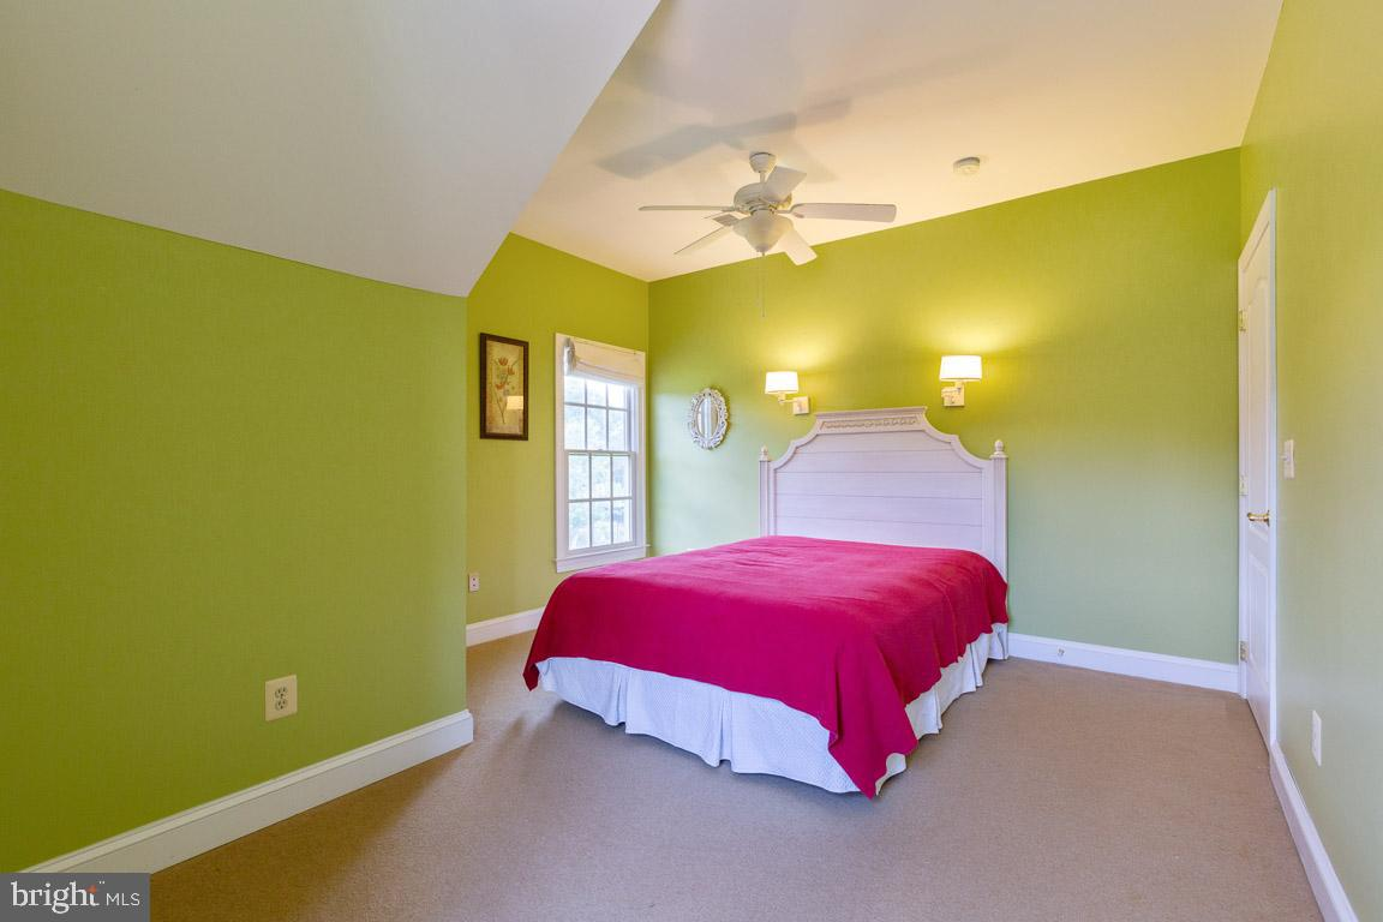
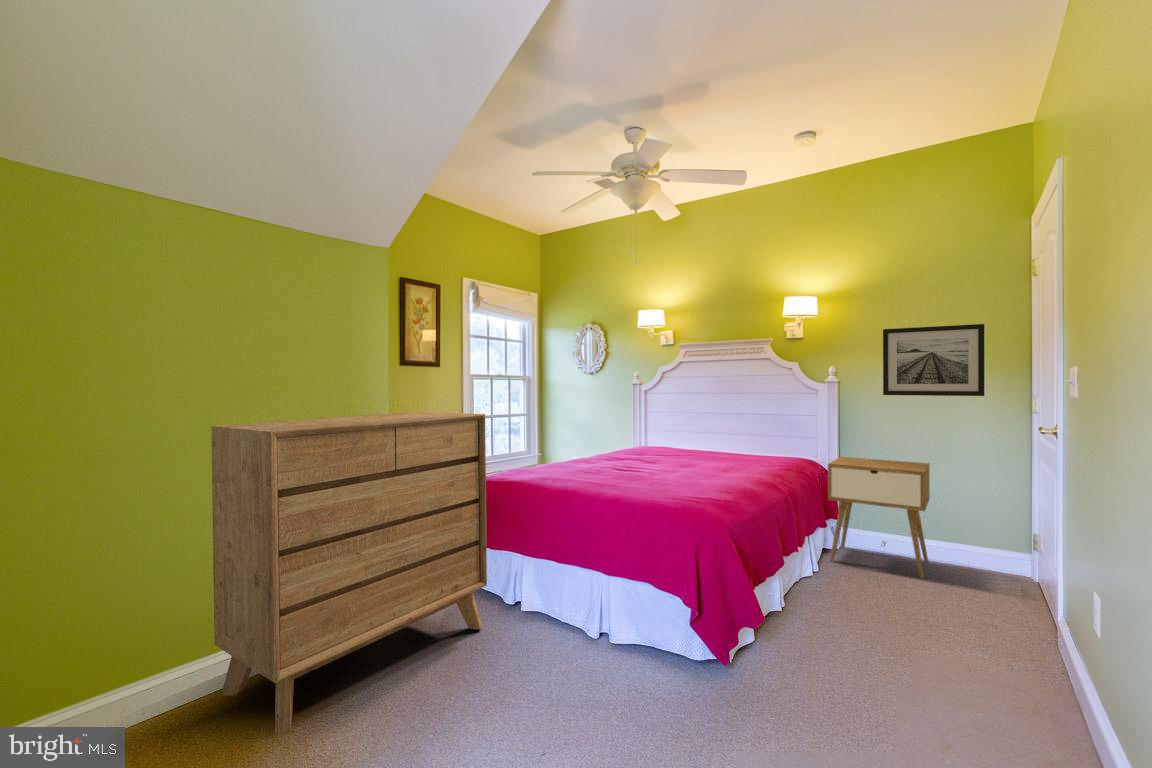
+ dresser (366, 538)
+ nightstand (878, 505)
+ wall art (931, 361)
